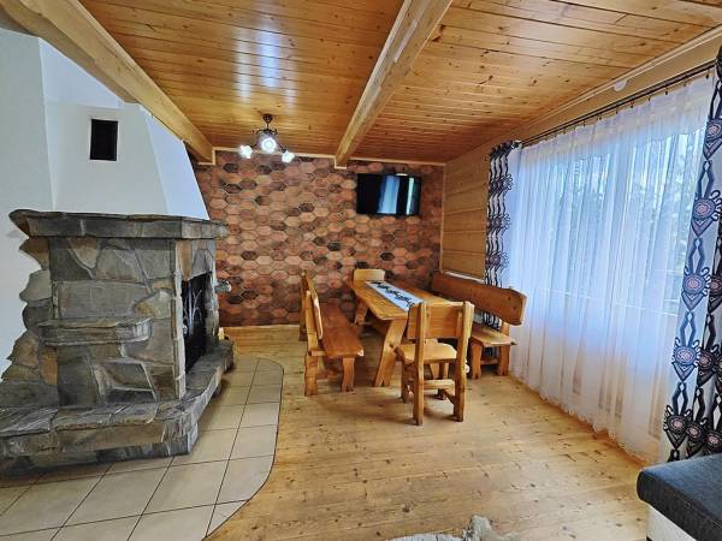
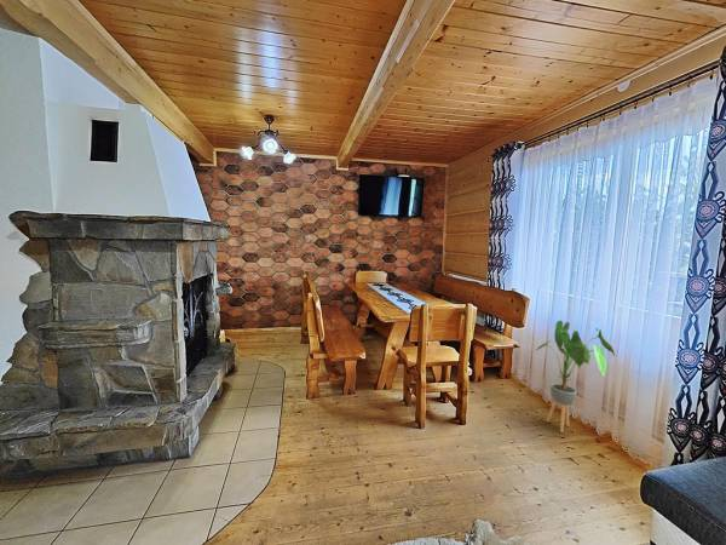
+ house plant (569, 375)
